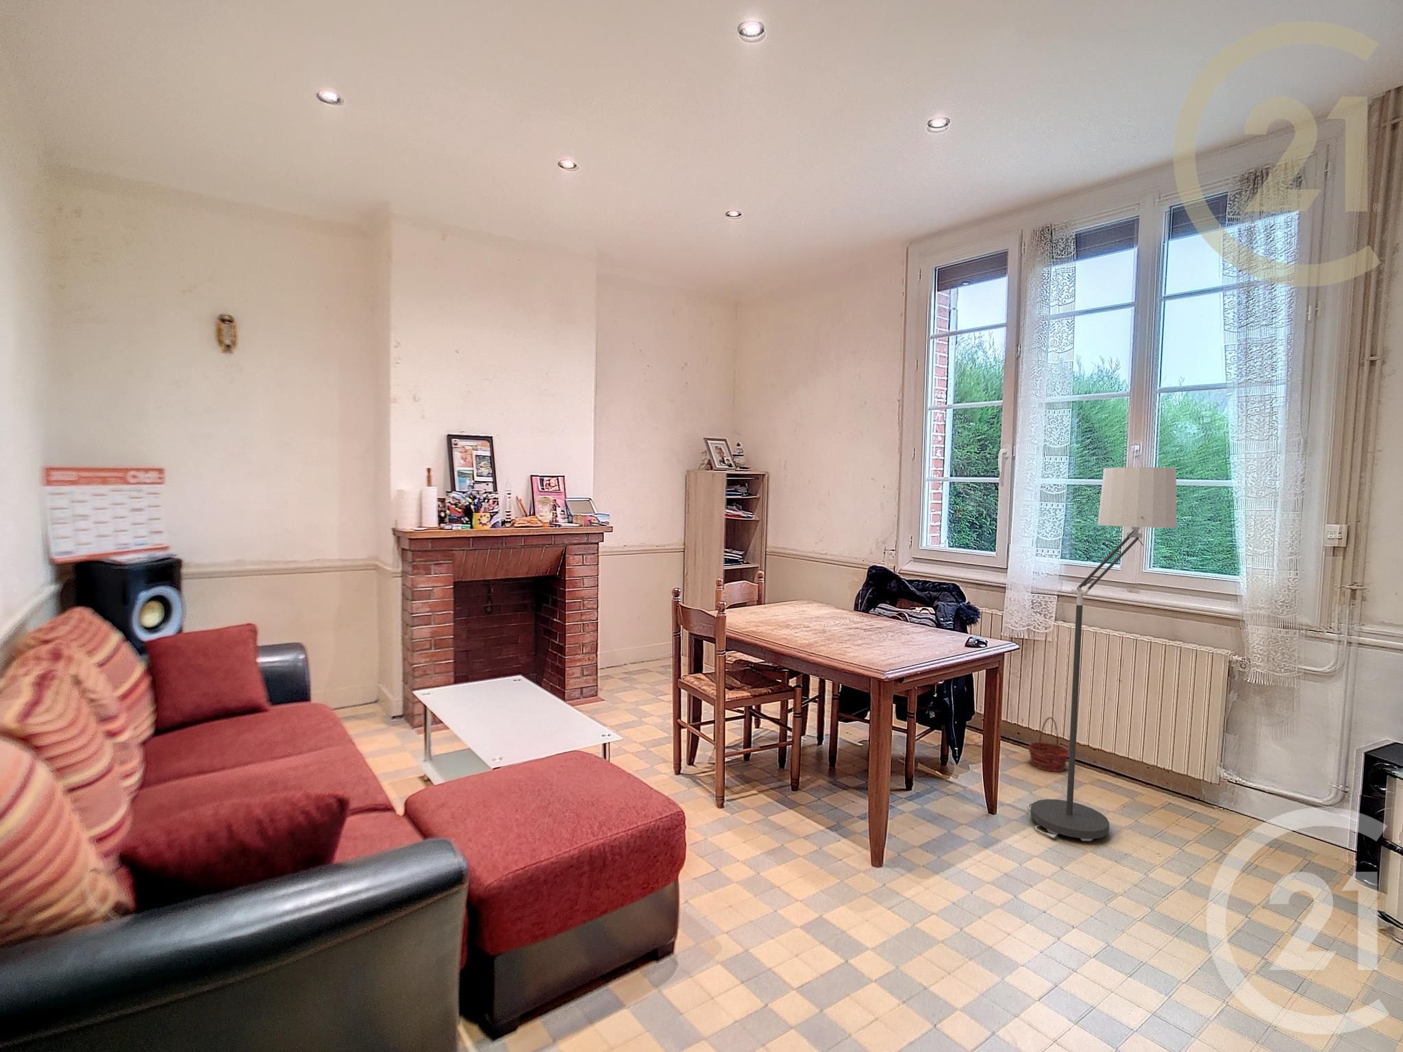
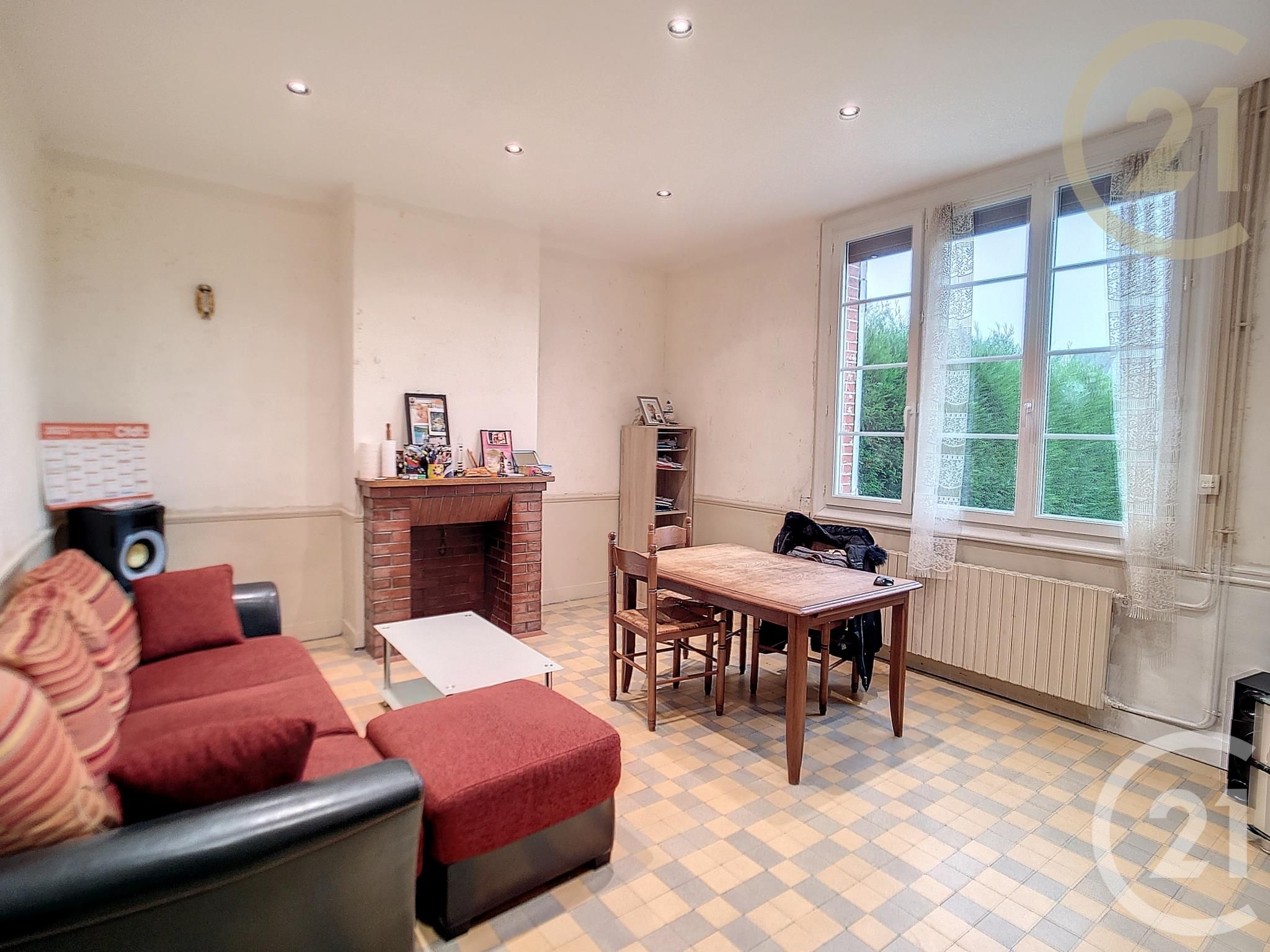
- floor lamp (1080, 640)
- basket (1048, 743)
